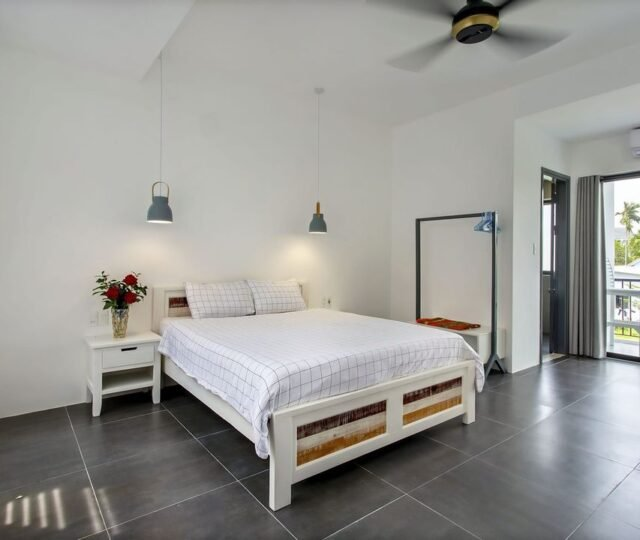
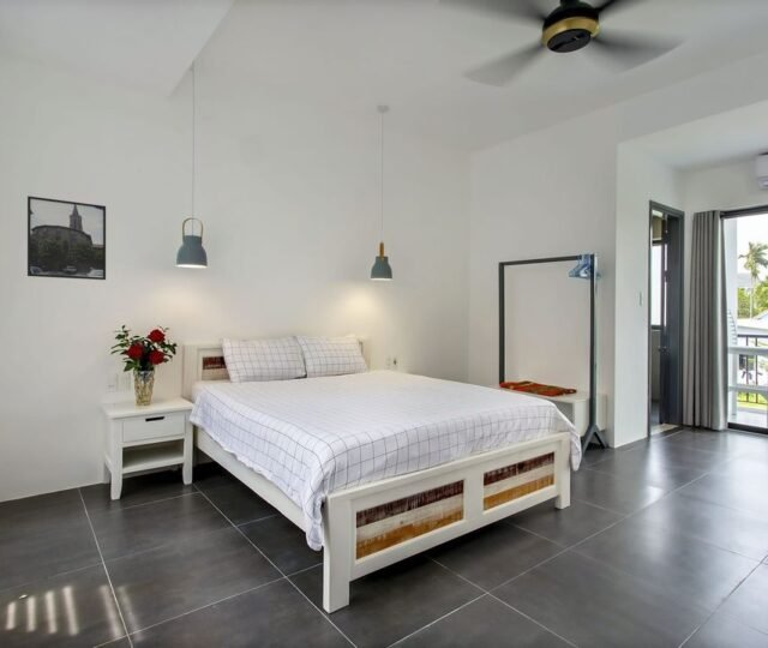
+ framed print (67, 239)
